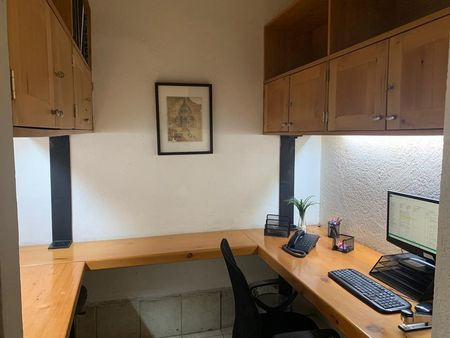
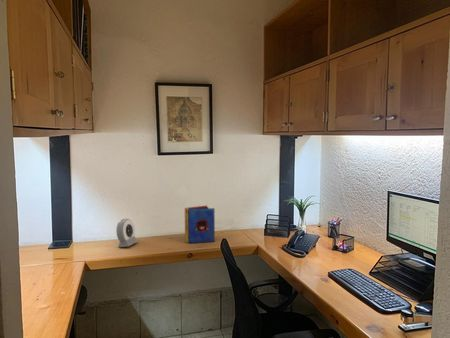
+ alarm clock (127, 232)
+ book (200, 224)
